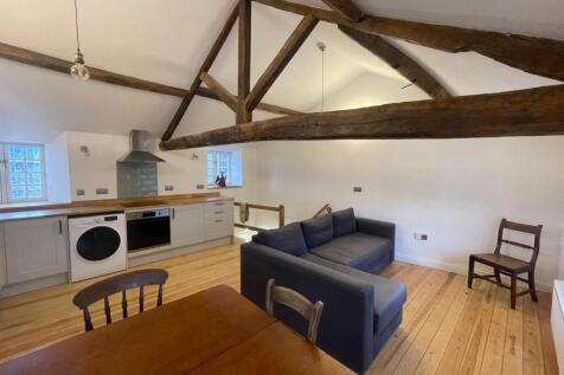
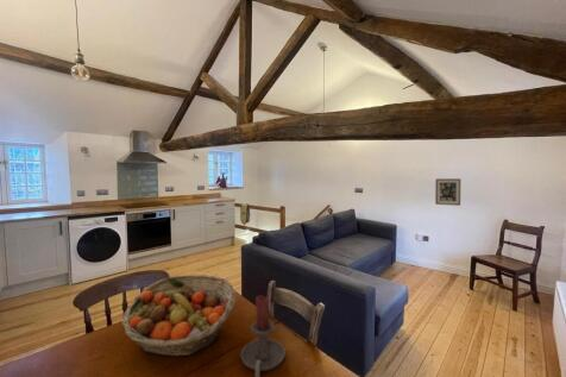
+ fruit basket (181, 312)
+ wall art (447, 191)
+ candle holder (262, 331)
